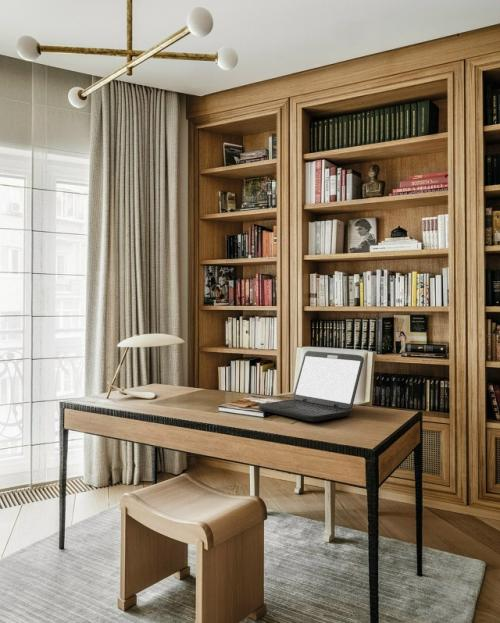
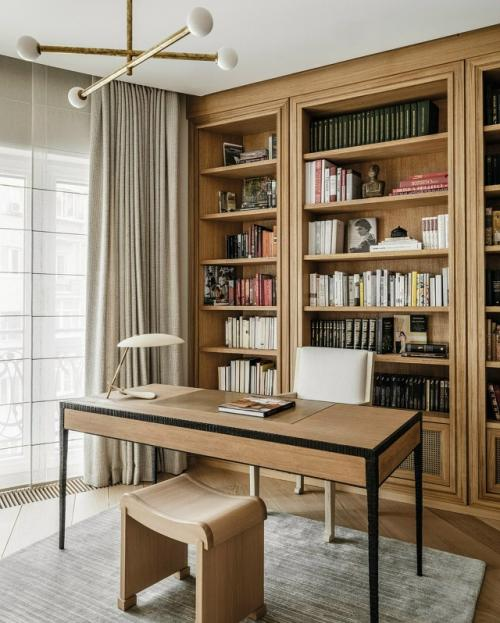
- laptop (309, 382)
